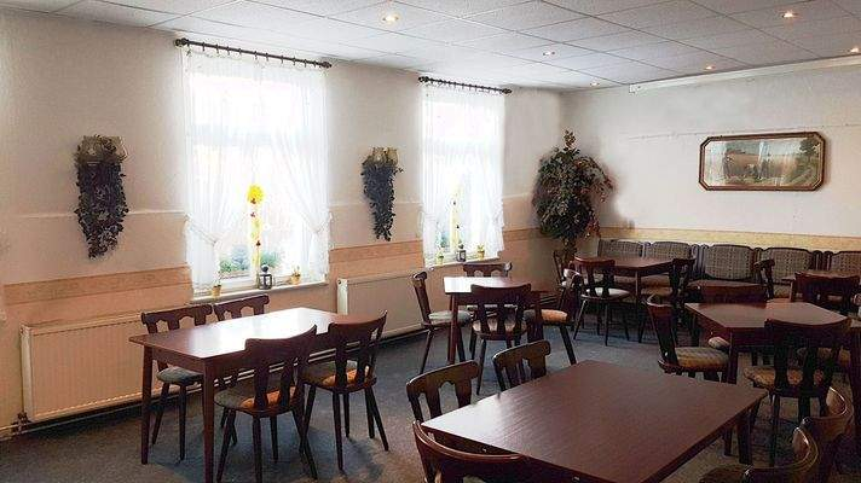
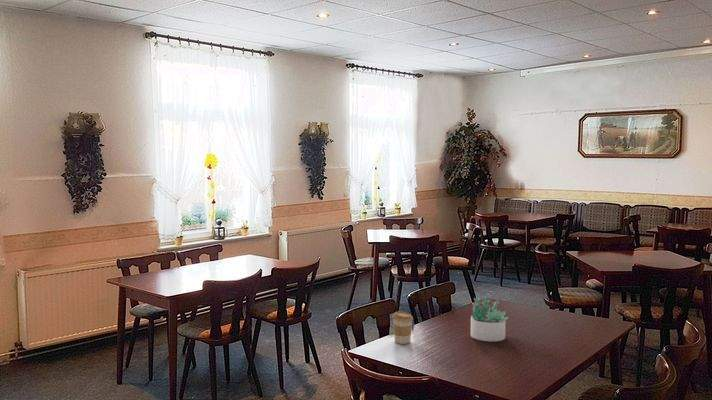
+ coffee cup (402, 327)
+ succulent plant (488, 315)
